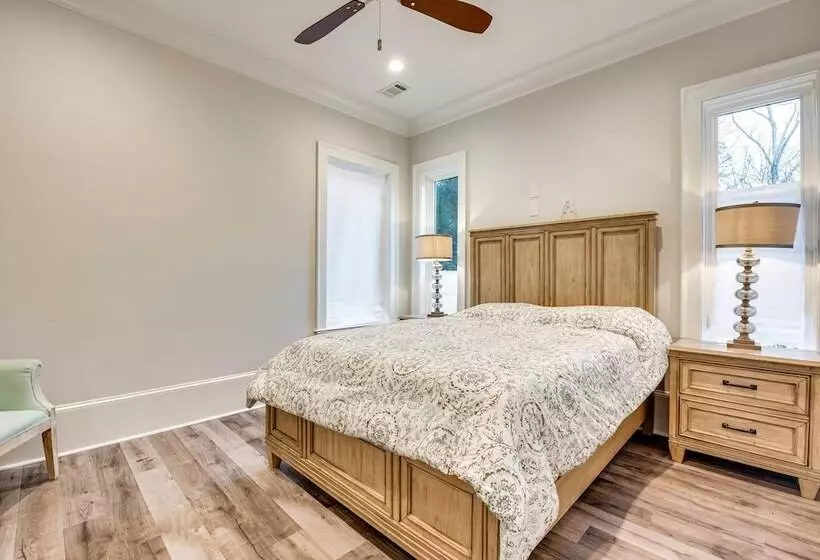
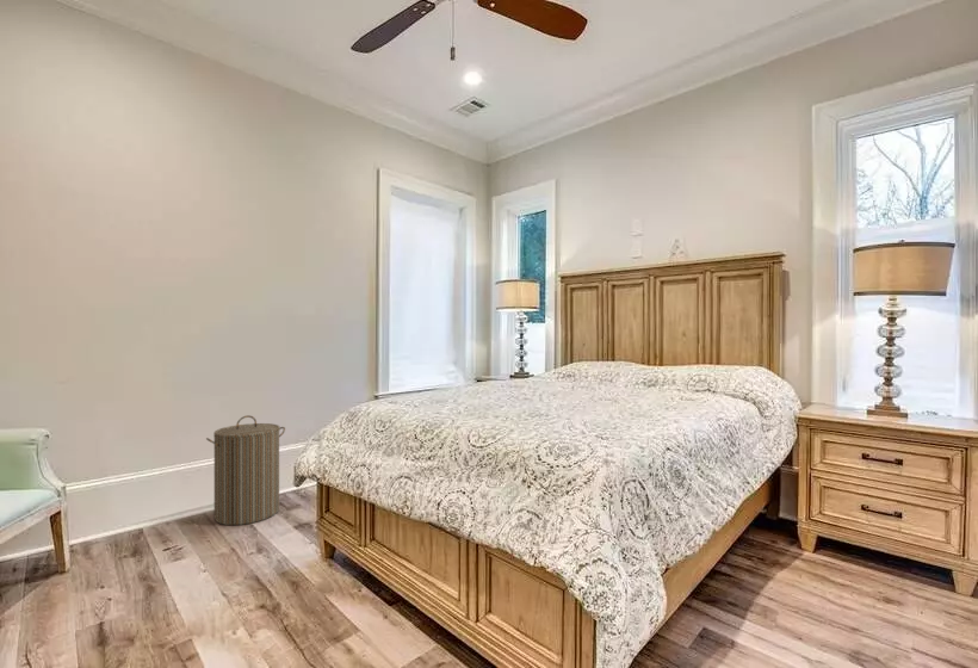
+ laundry hamper (247, 464)
